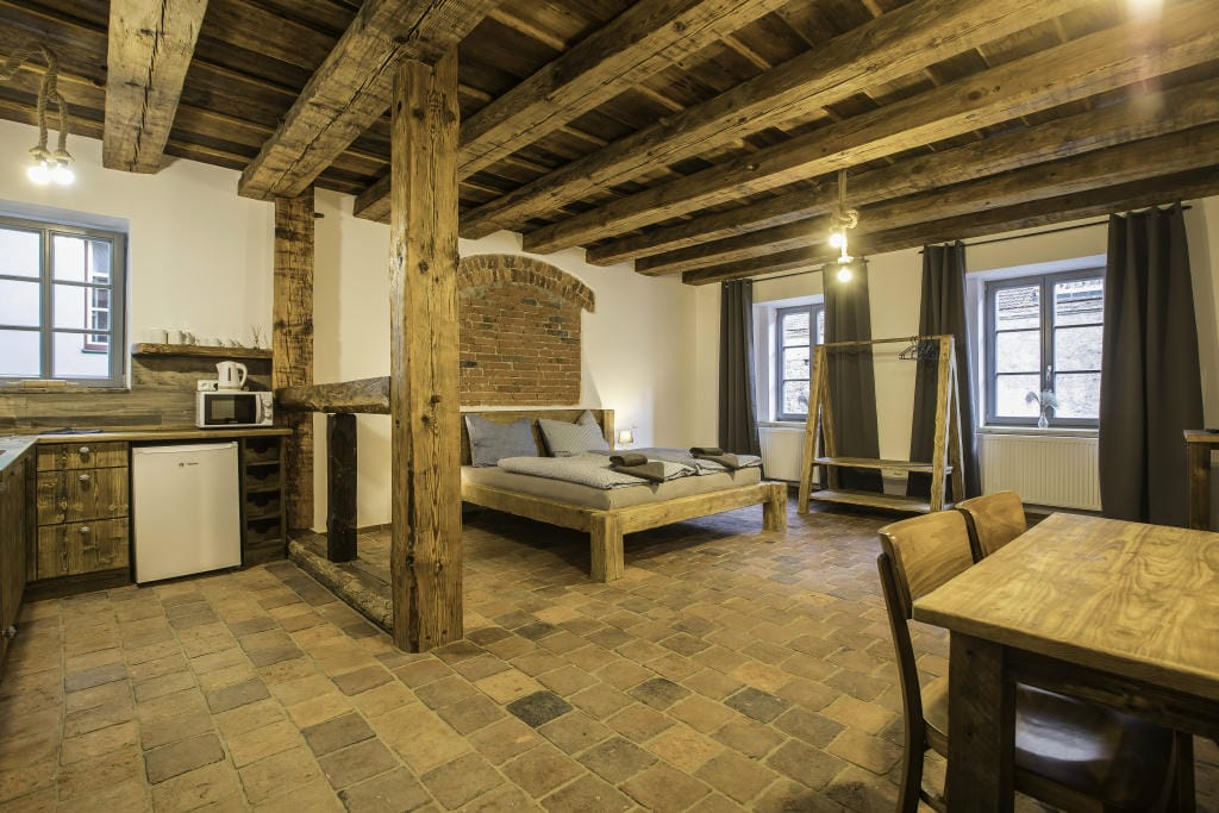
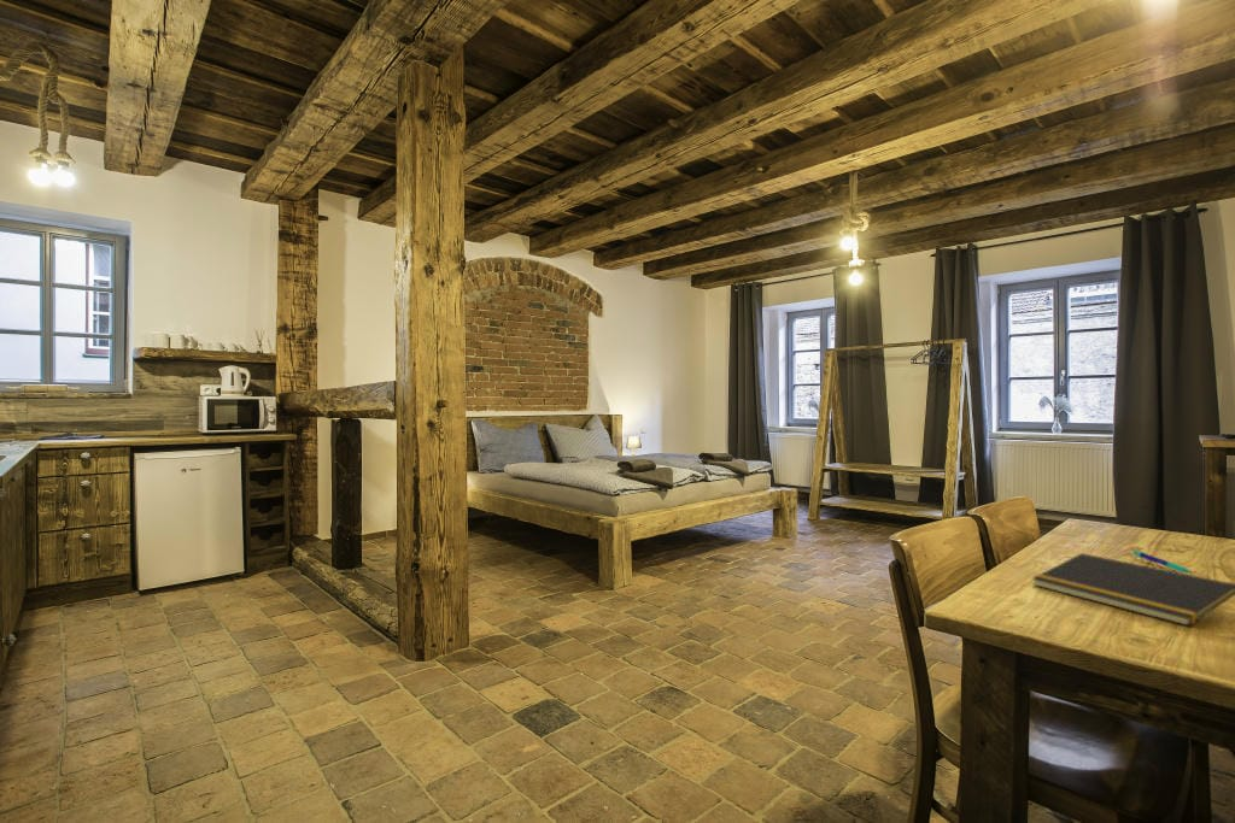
+ pen (1161, 562)
+ notepad (1128, 584)
